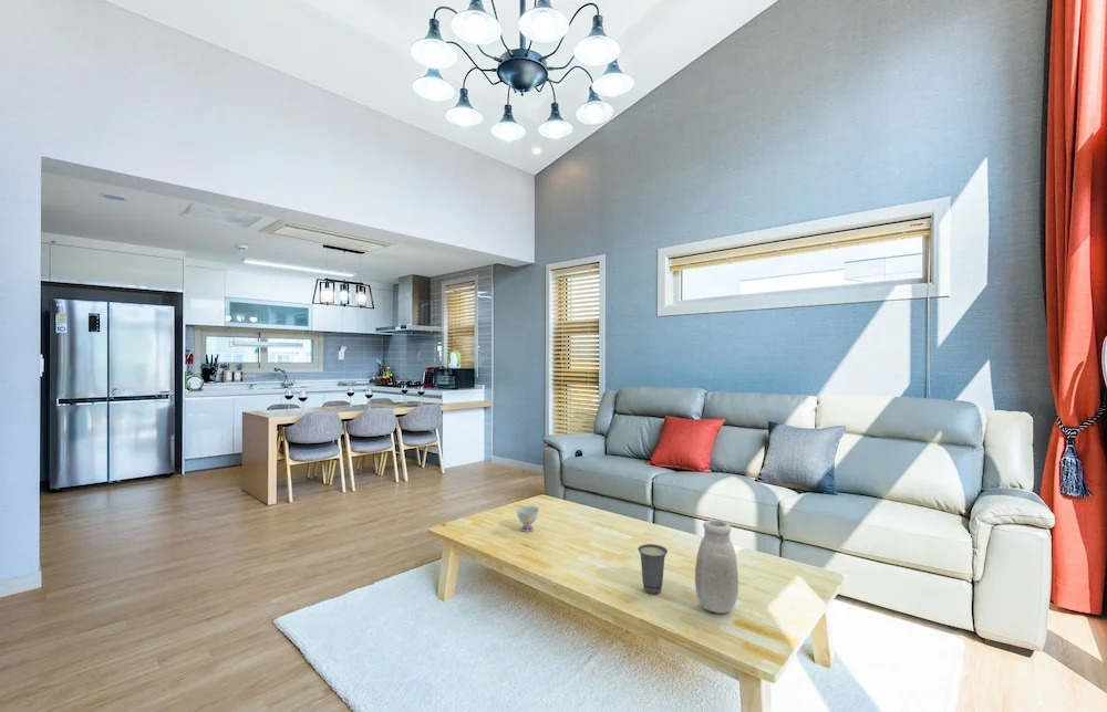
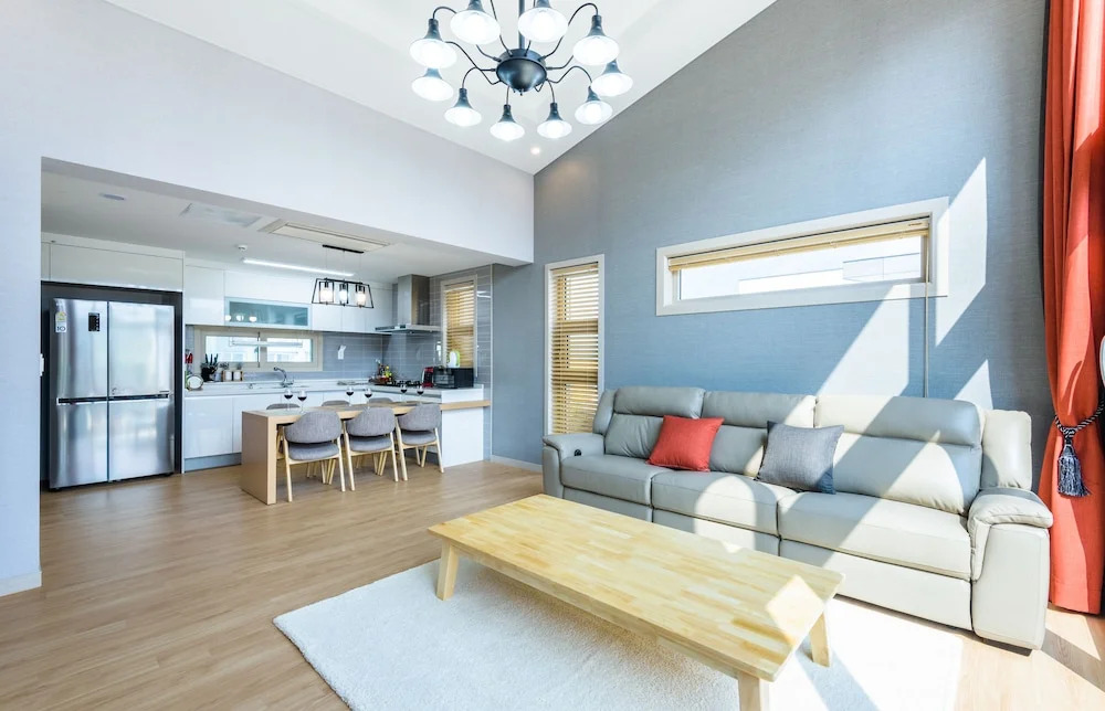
- teacup (527, 520)
- cup (652, 569)
- vase (704, 569)
